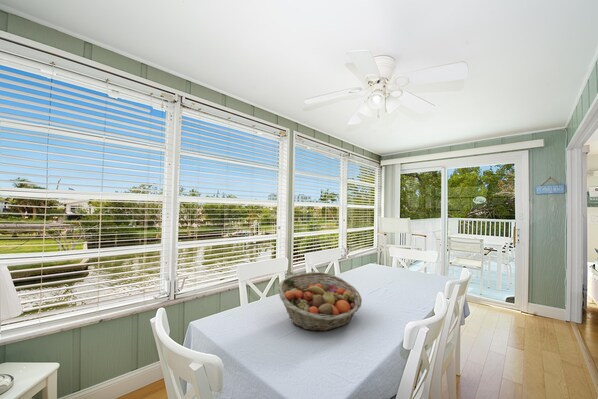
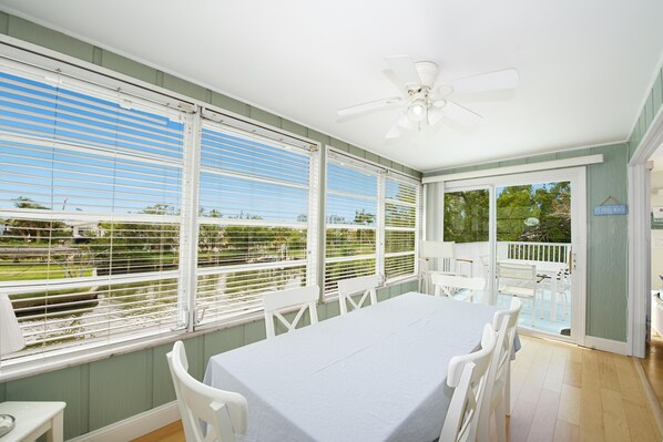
- fruit basket (319, 299)
